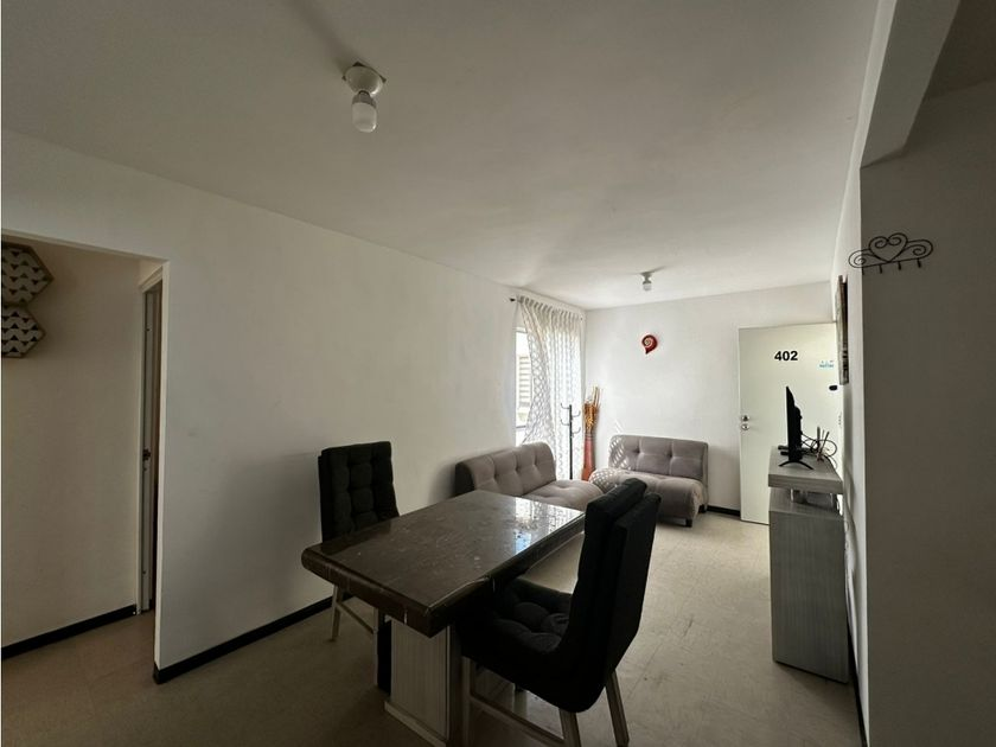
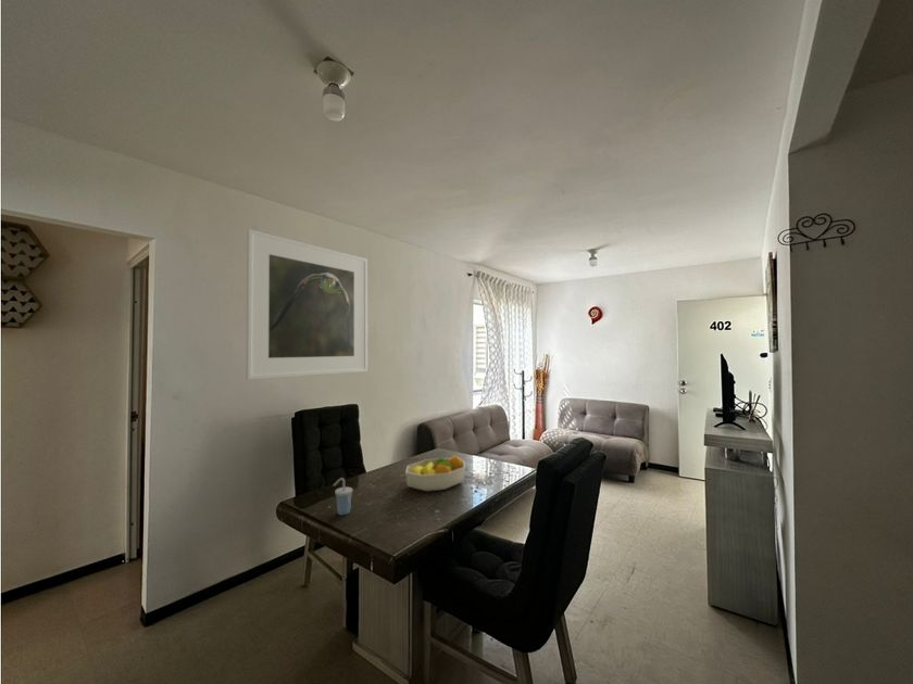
+ fruit bowl (436, 470)
+ cup (342, 495)
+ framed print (315, 309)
